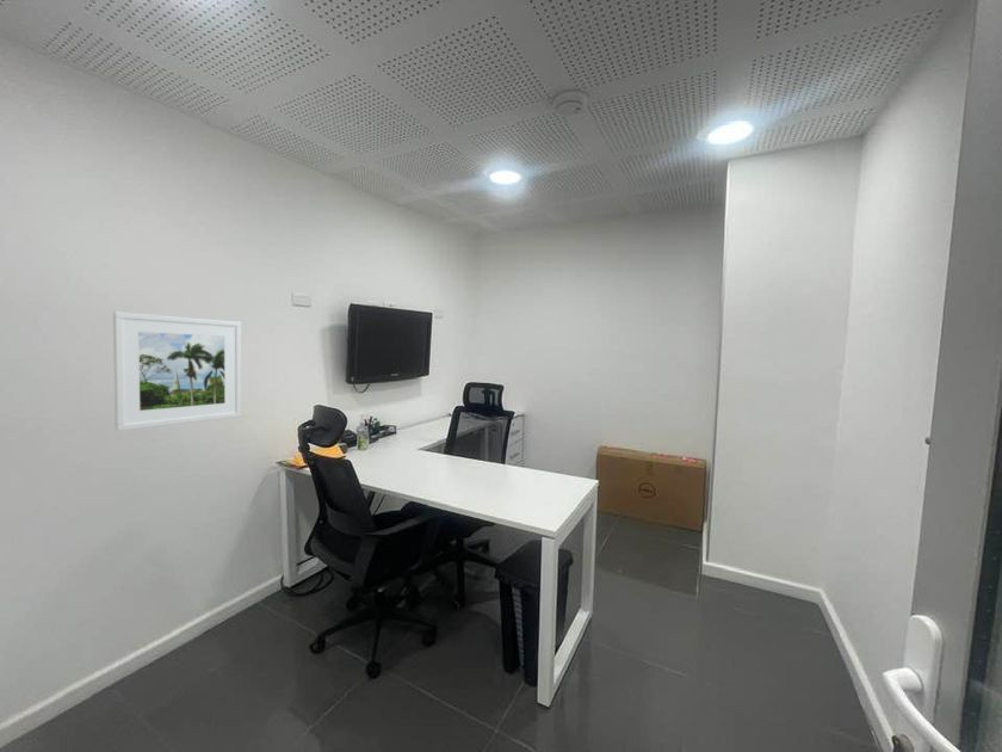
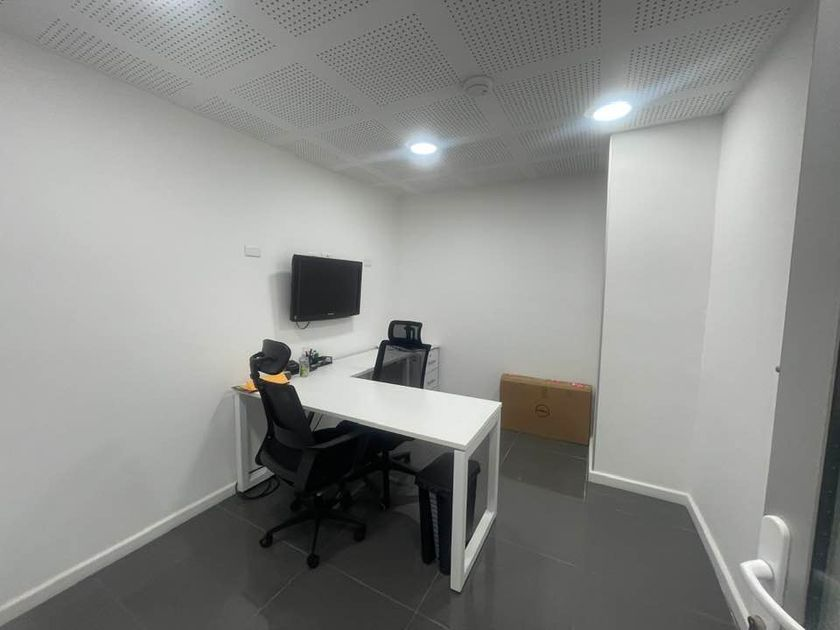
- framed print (184, 370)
